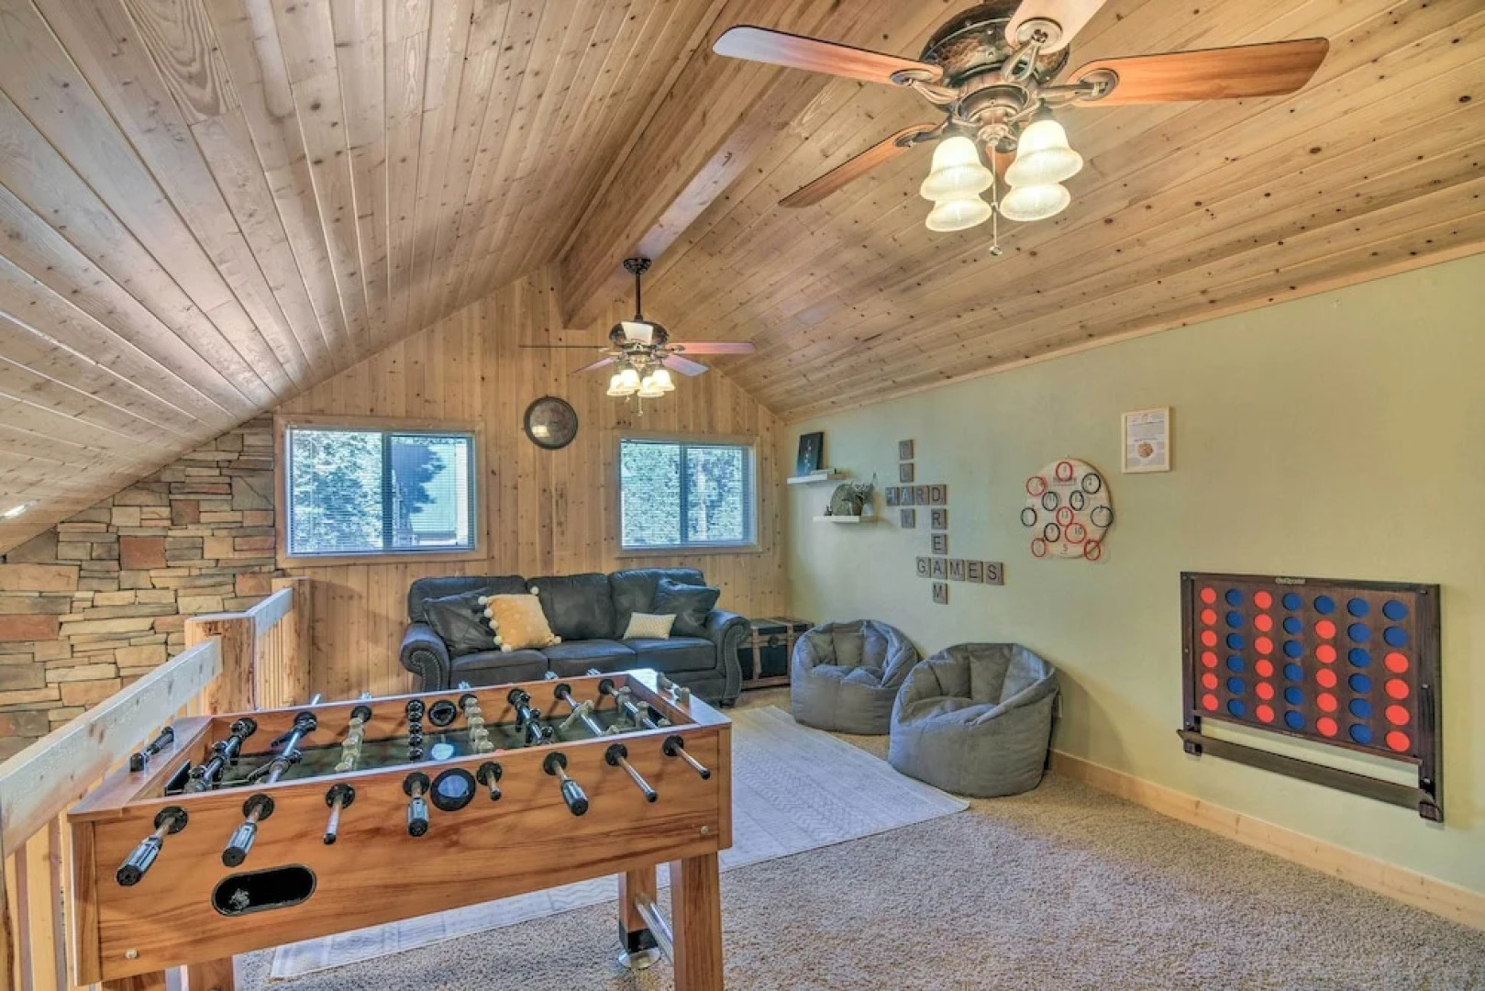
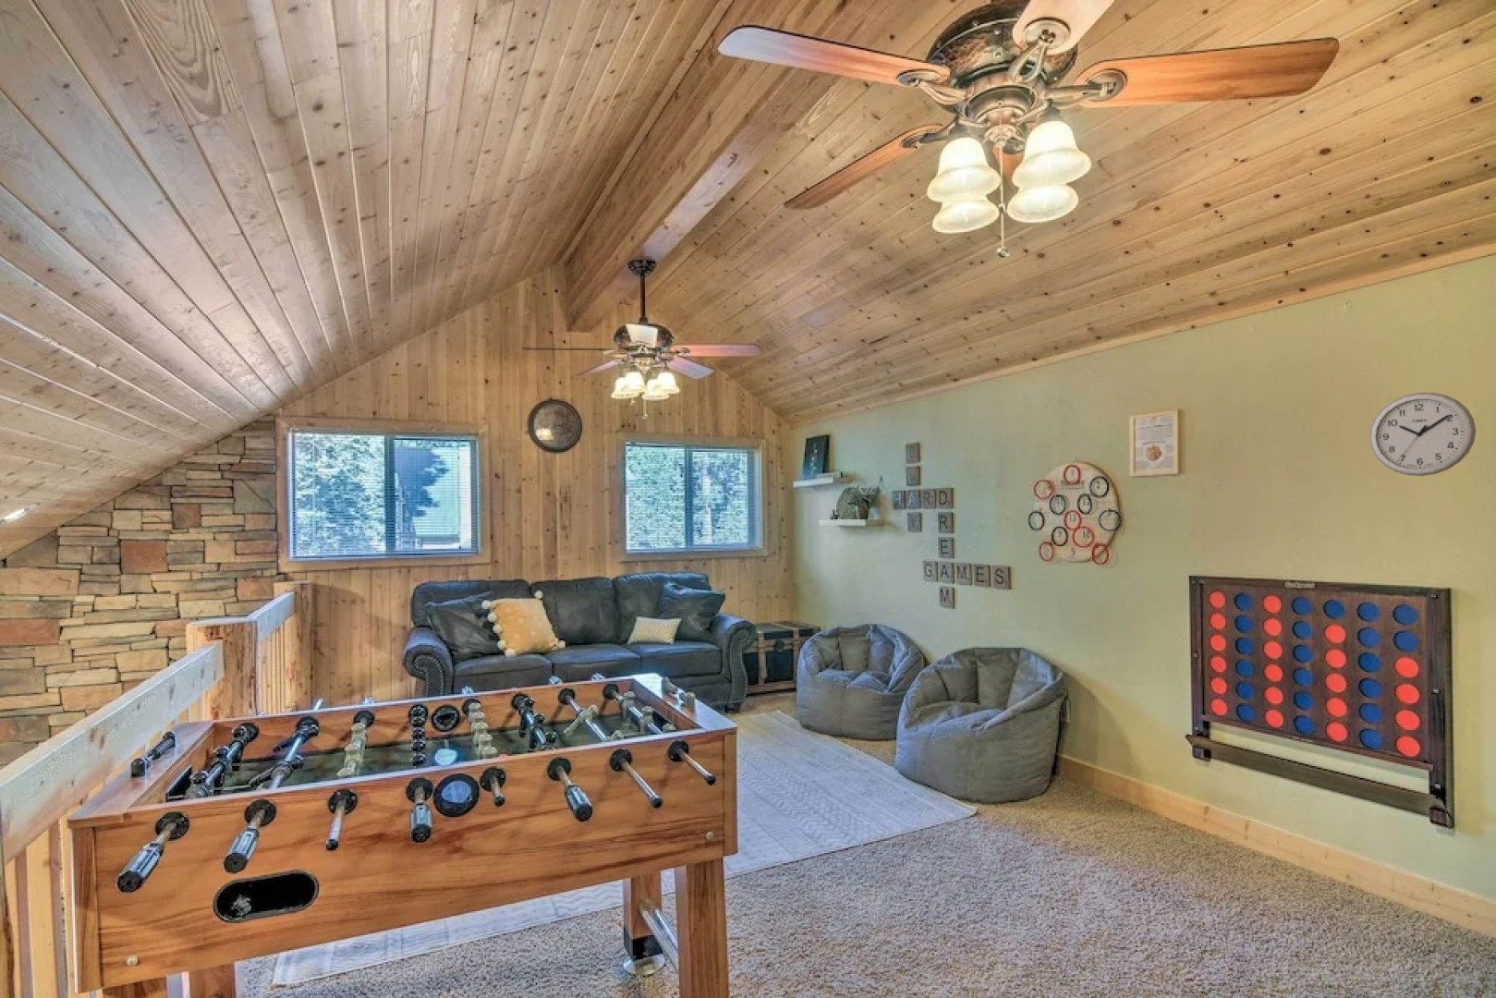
+ wall clock (1418, 433)
